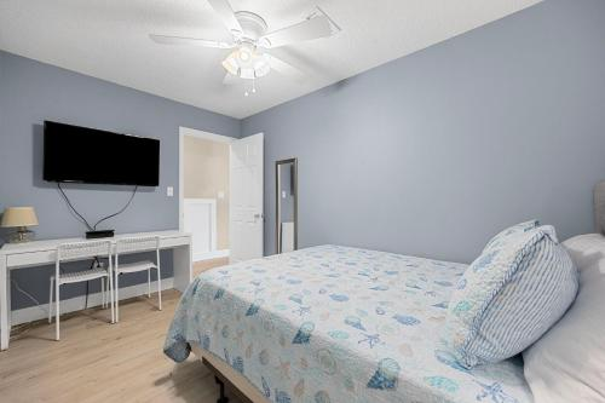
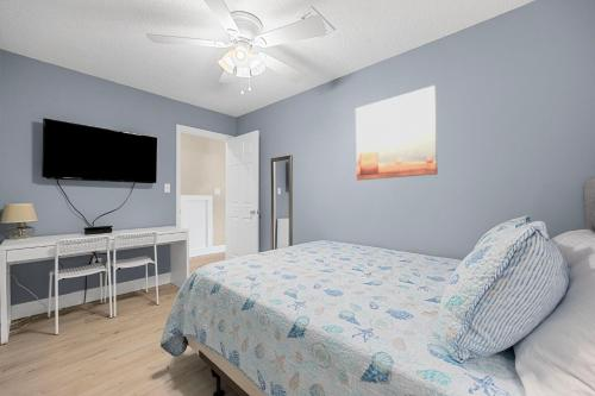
+ wall art (392, 137)
